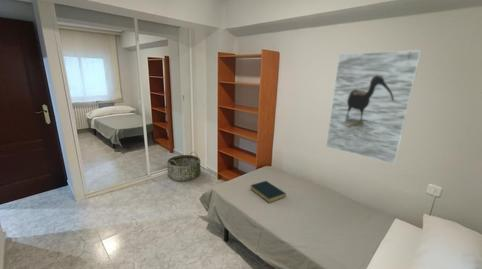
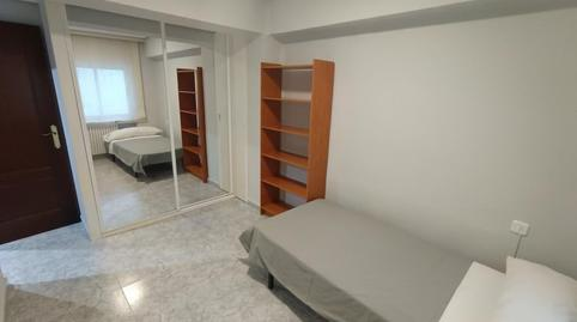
- basket (184, 164)
- hardback book (267, 191)
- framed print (366, 106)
